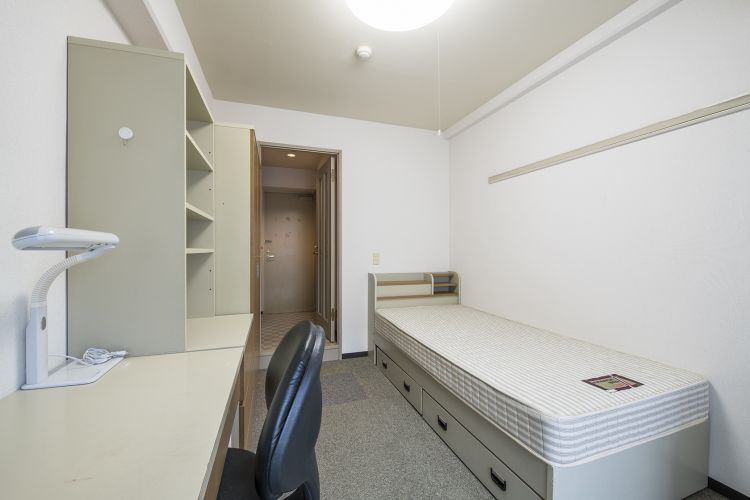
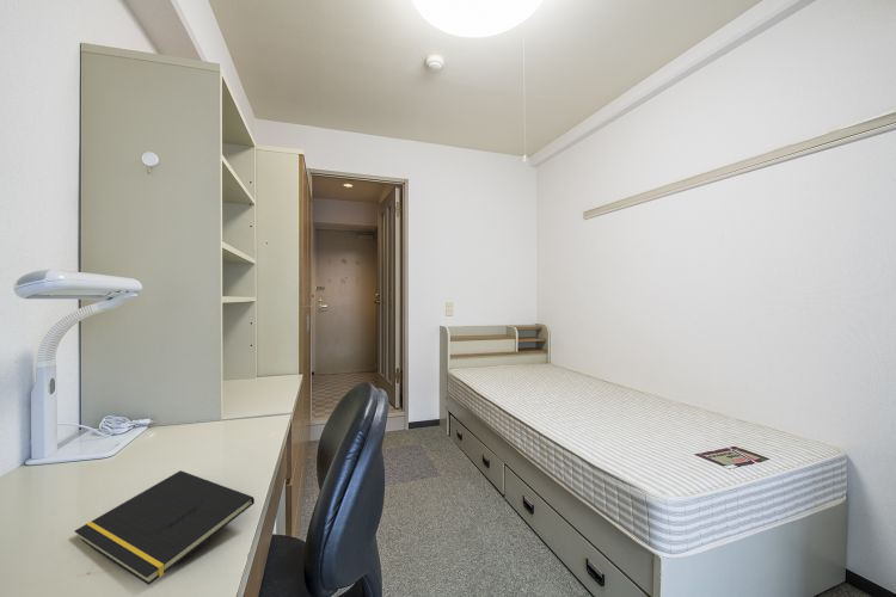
+ notepad (167, 516)
